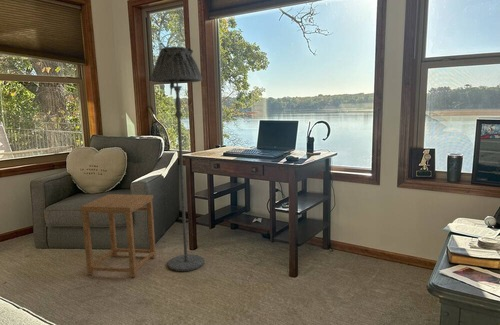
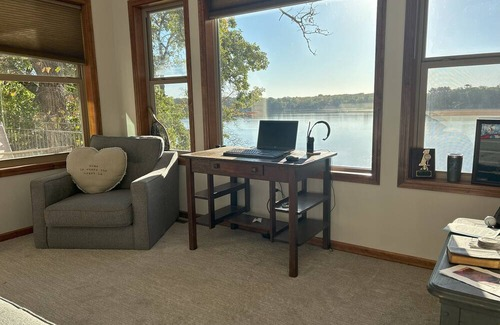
- side table (115, 233)
- floor lamp (180, 160)
